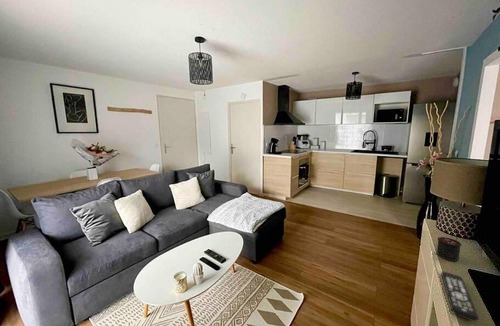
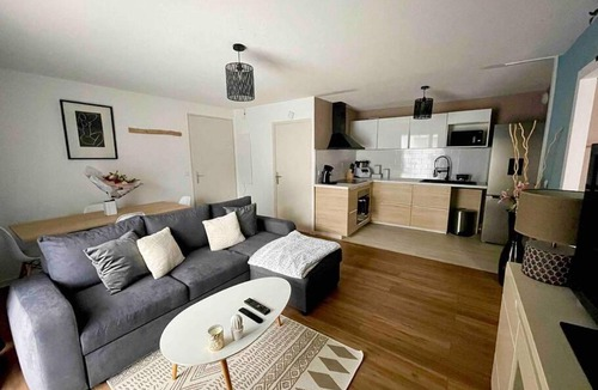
- candle (448, 245)
- remote control (457, 293)
